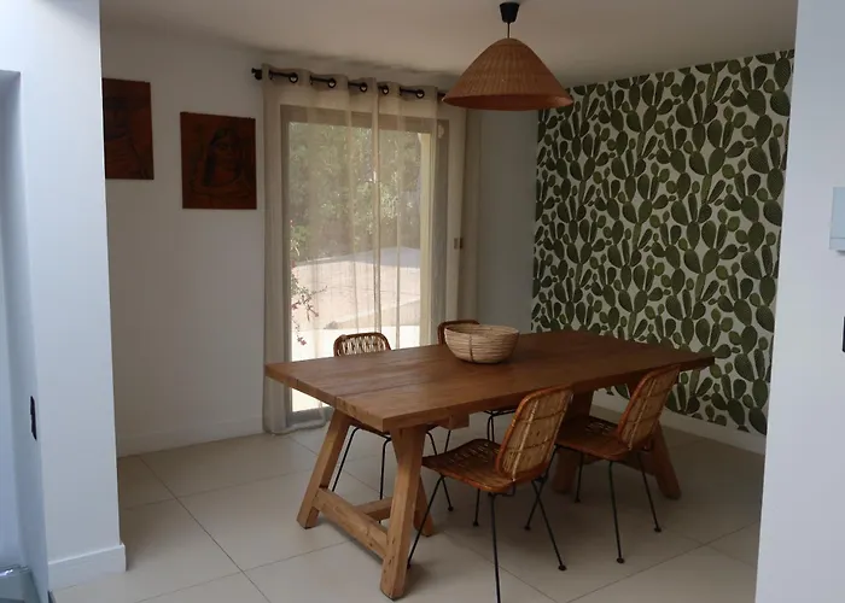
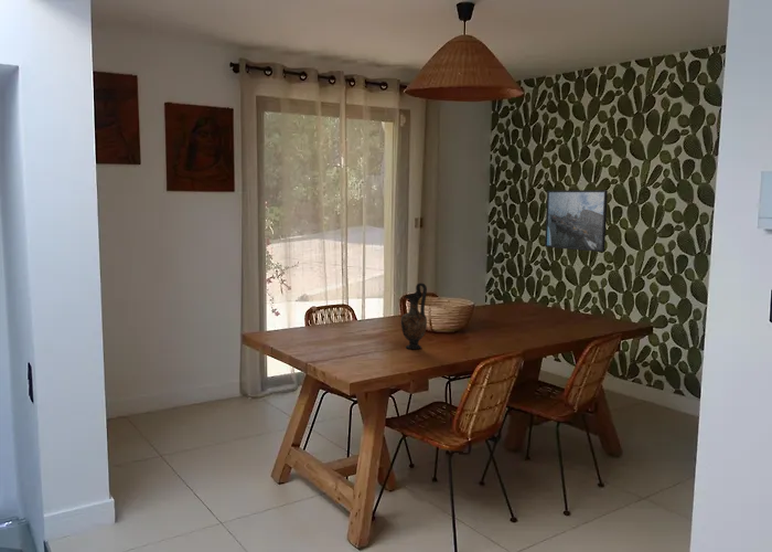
+ vase (415, 315)
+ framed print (575, 220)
